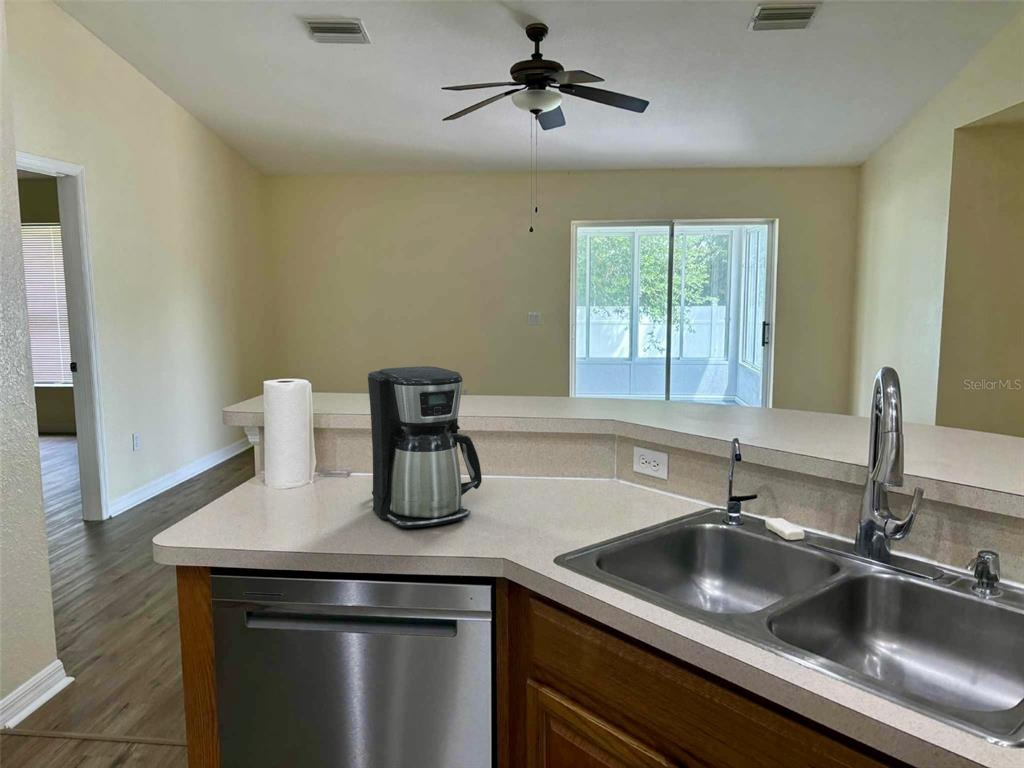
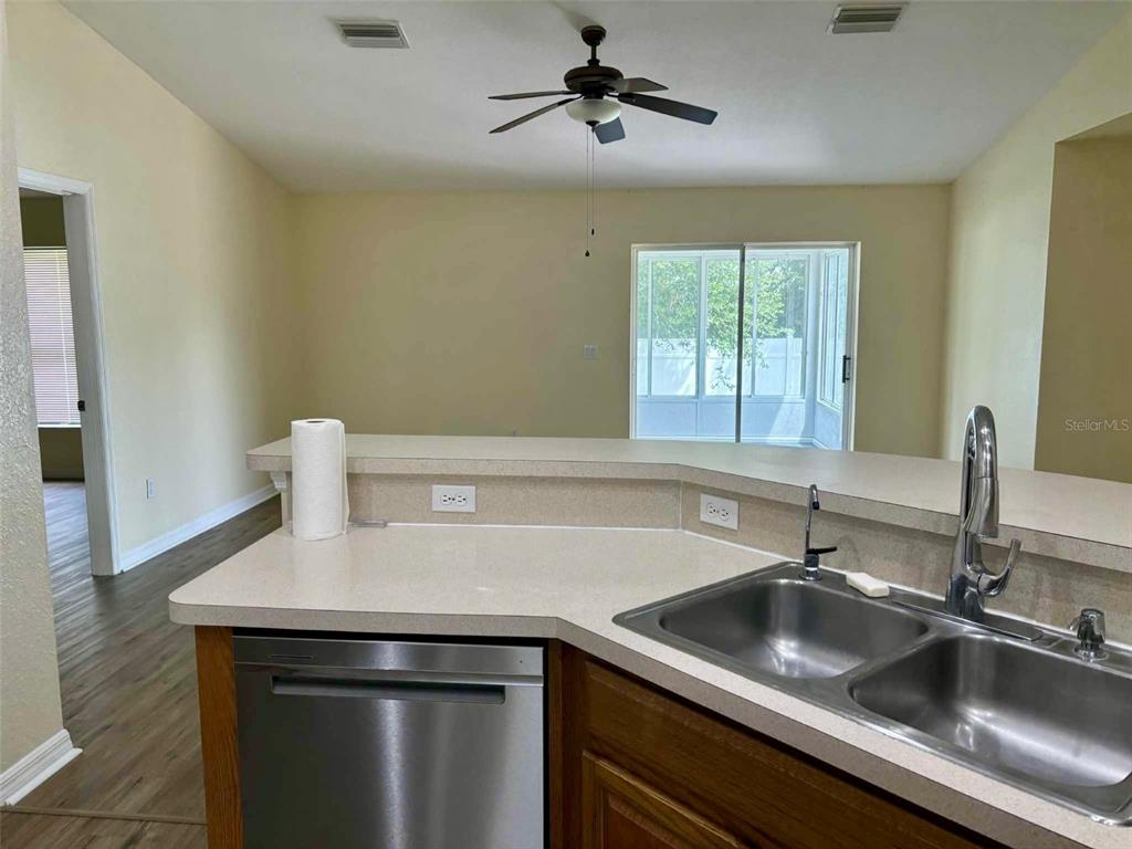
- coffee maker (424, 438)
